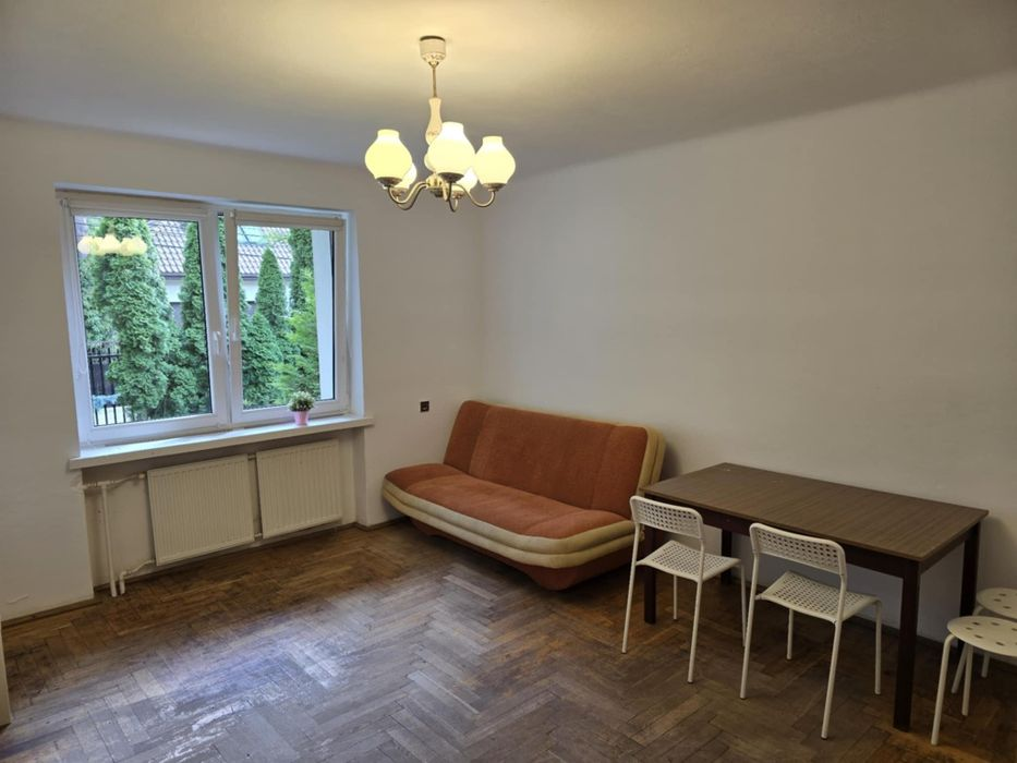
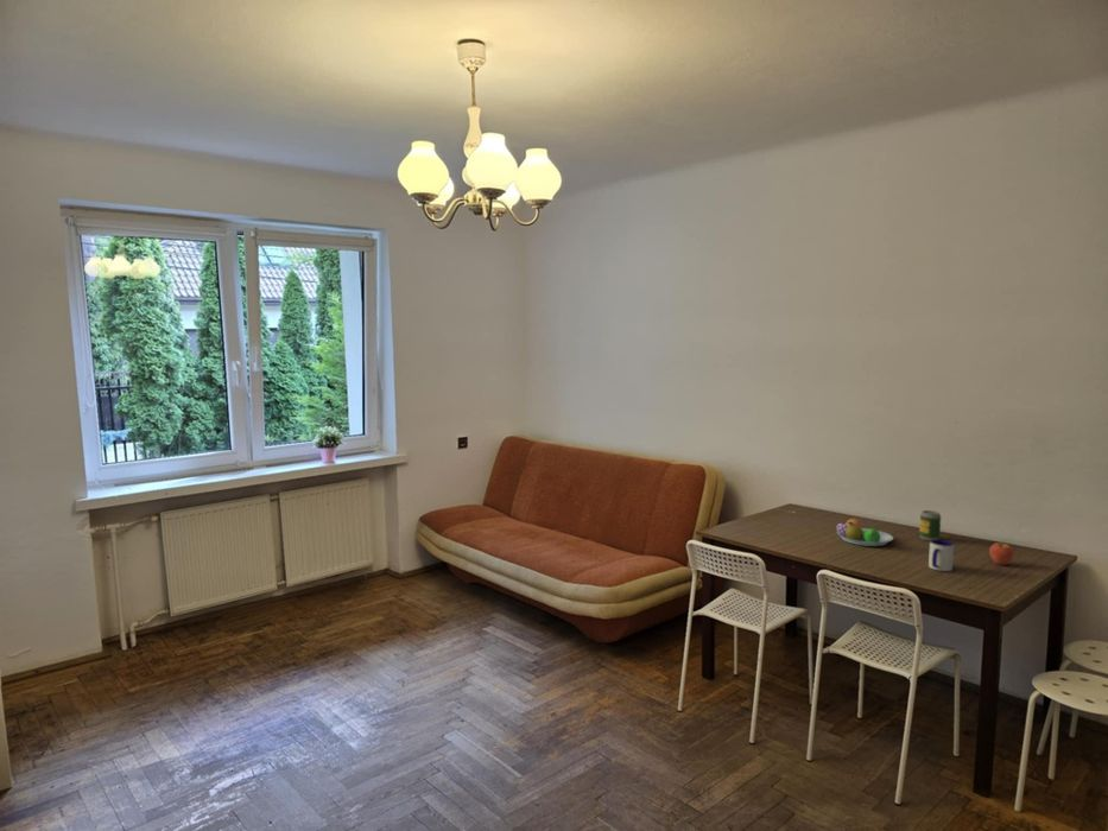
+ fruit (1001, 551)
+ fruit bowl (863, 529)
+ soda can (930, 525)
+ mug (939, 556)
